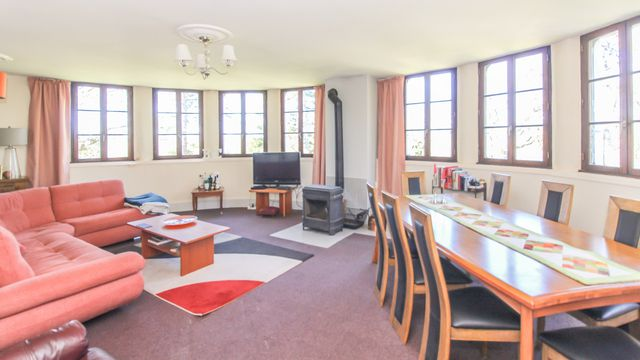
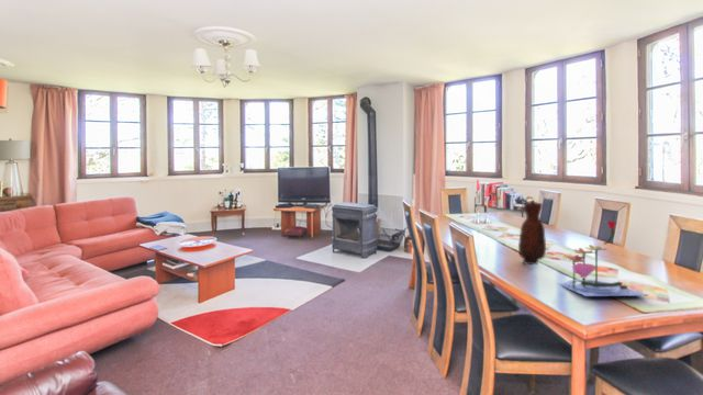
+ flower (592, 252)
+ vase (532, 233)
